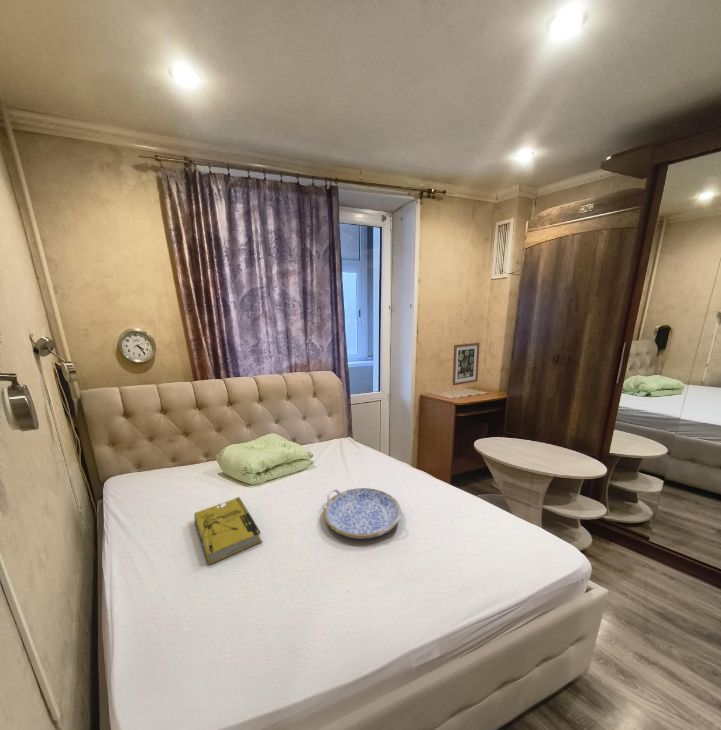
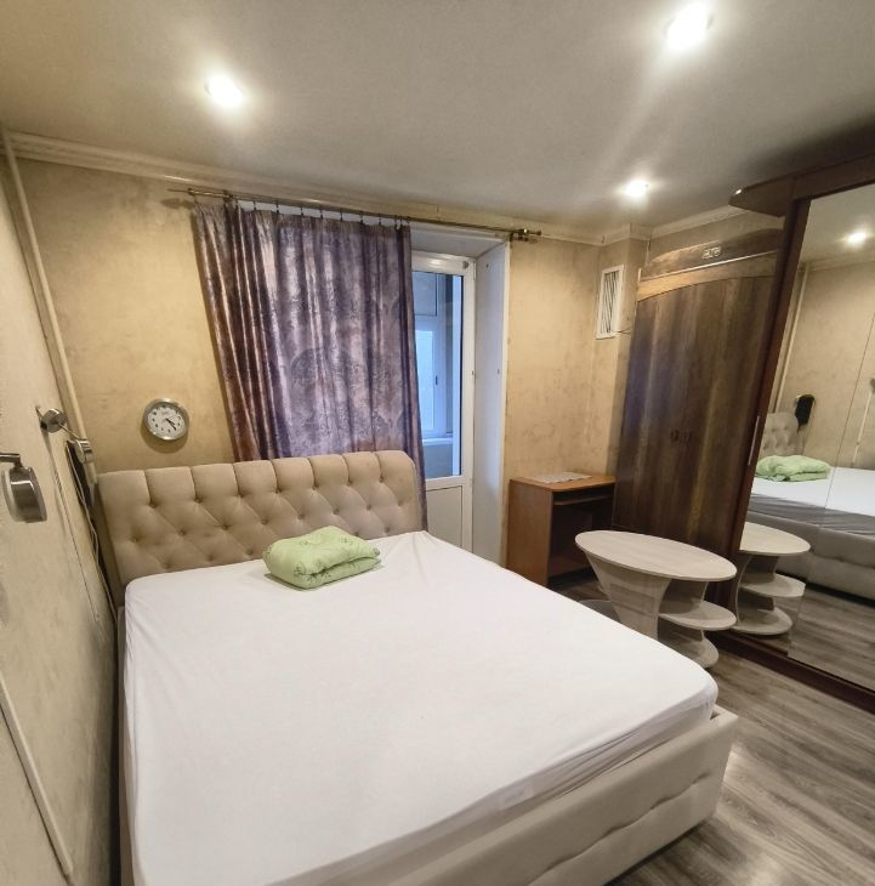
- book (226, 526)
- wall art (466, 363)
- serving tray (362, 510)
